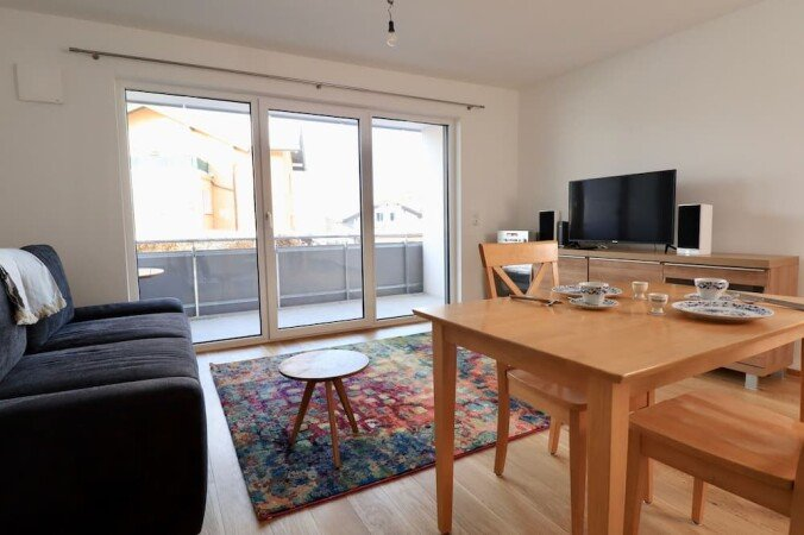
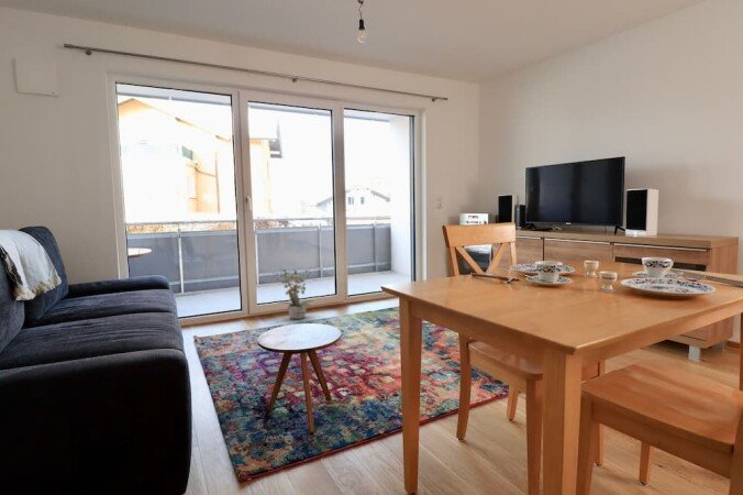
+ potted plant (293, 293)
